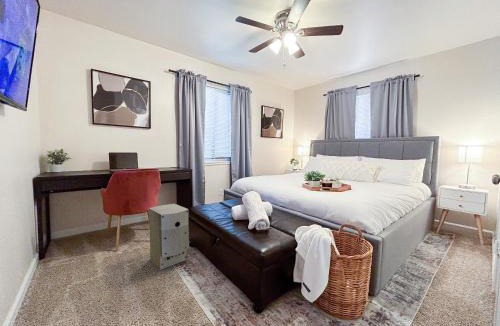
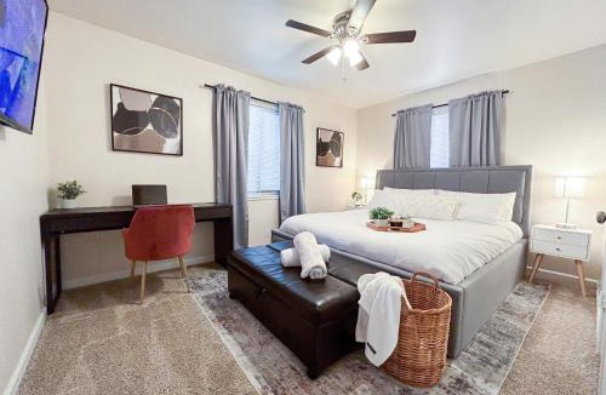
- air purifier (168, 234)
